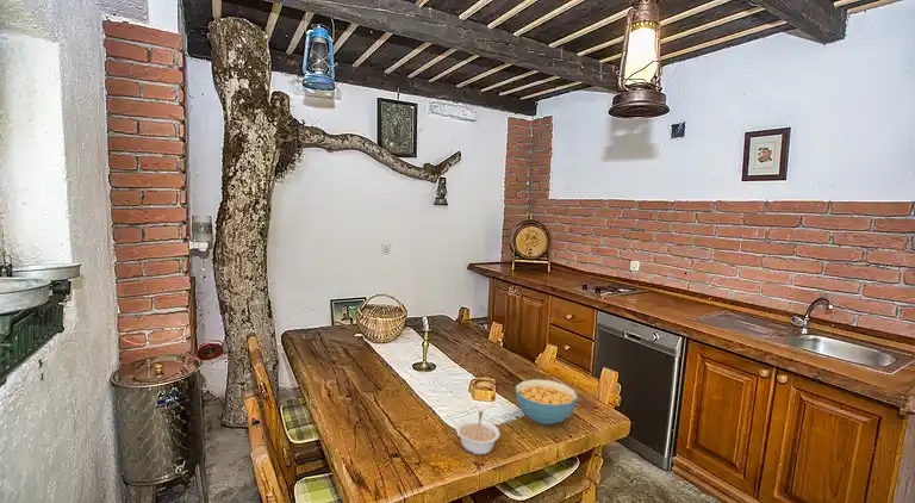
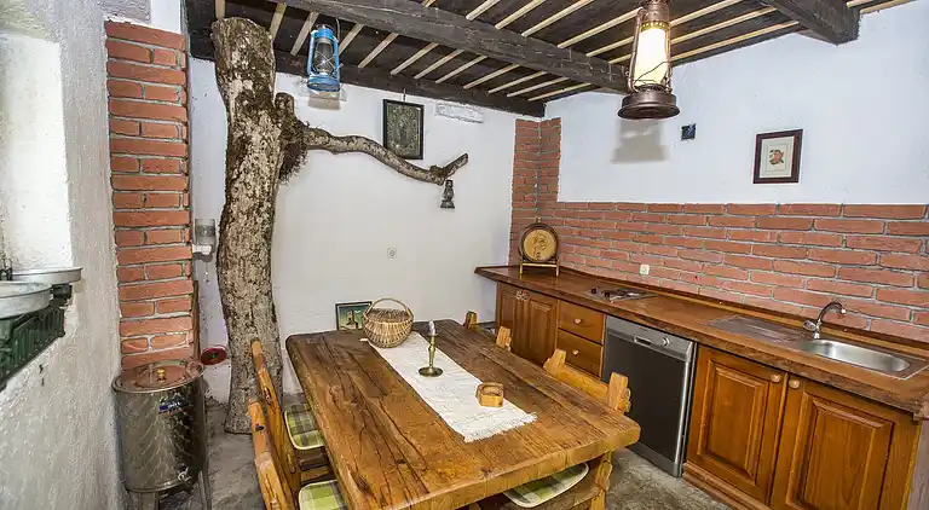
- cereal bowl (544, 405)
- legume (477, 435)
